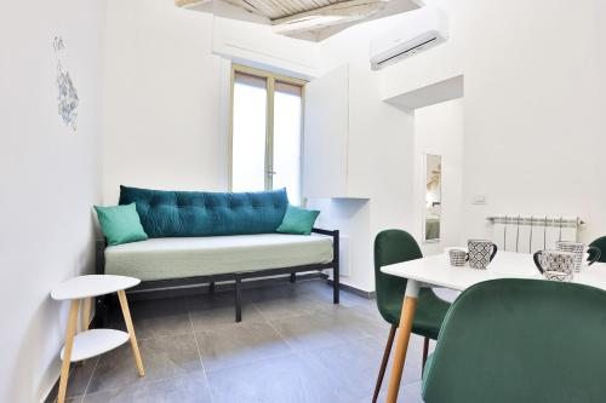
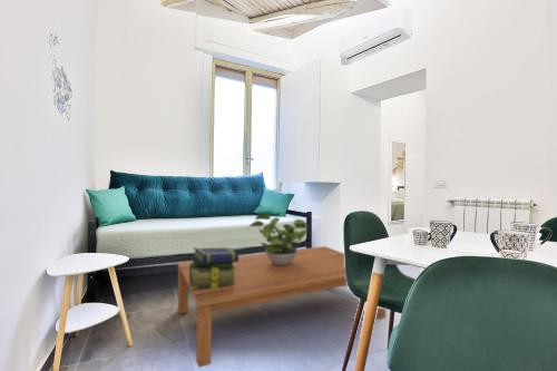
+ potted plant (278, 237)
+ stack of books (213, 264)
+ coffee table (280, 290)
